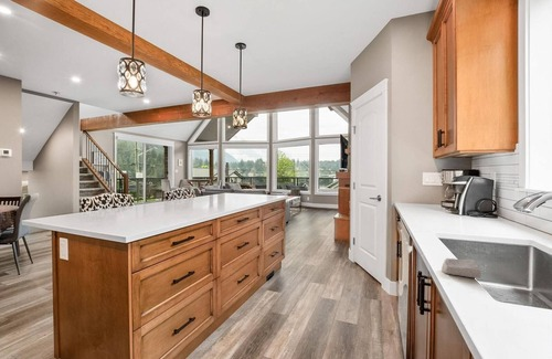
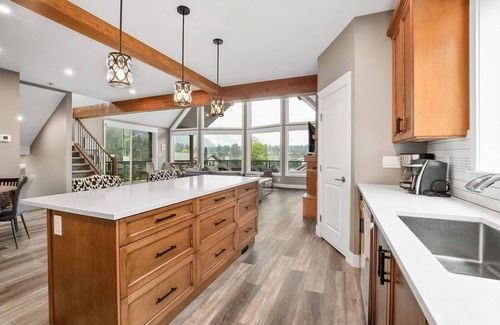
- soap bar (459, 266)
